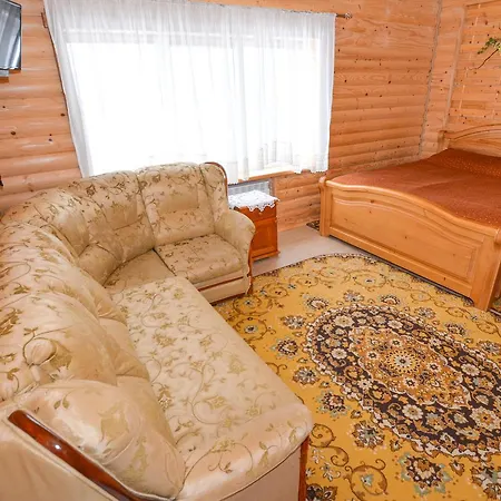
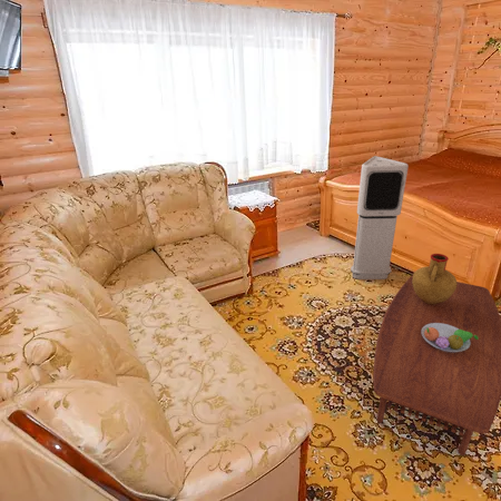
+ air purifier (373, 219)
+ coffee table (434, 355)
+ vase (434, 278)
+ fruit bowl (448, 333)
